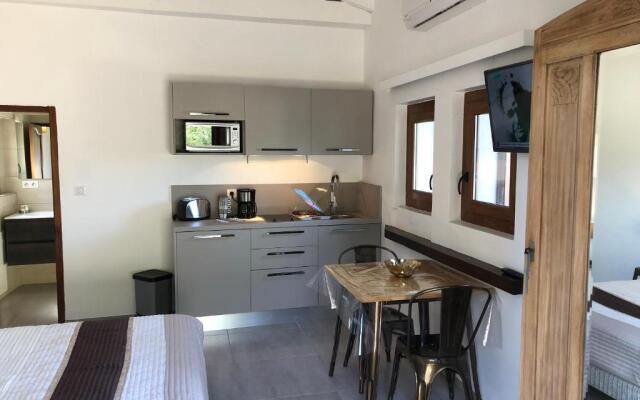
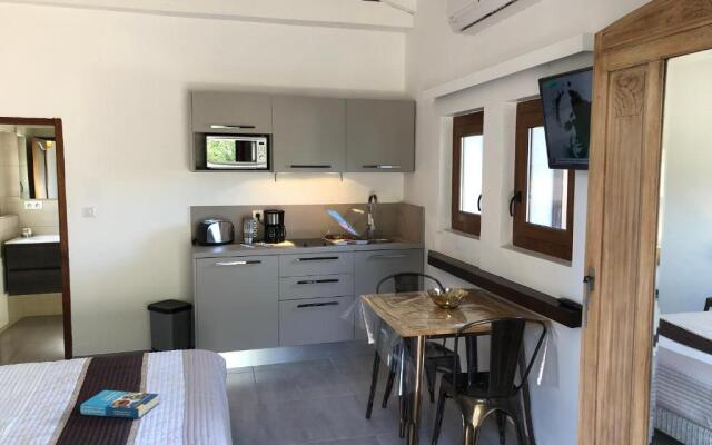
+ book (120, 404)
